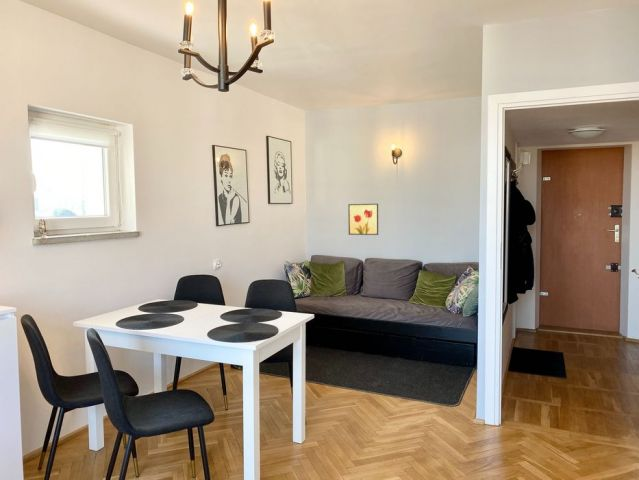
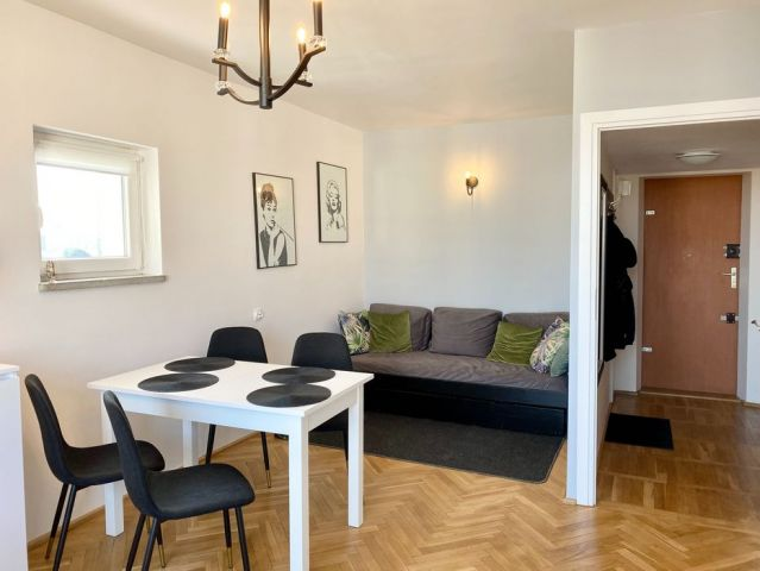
- wall art (363, 219)
